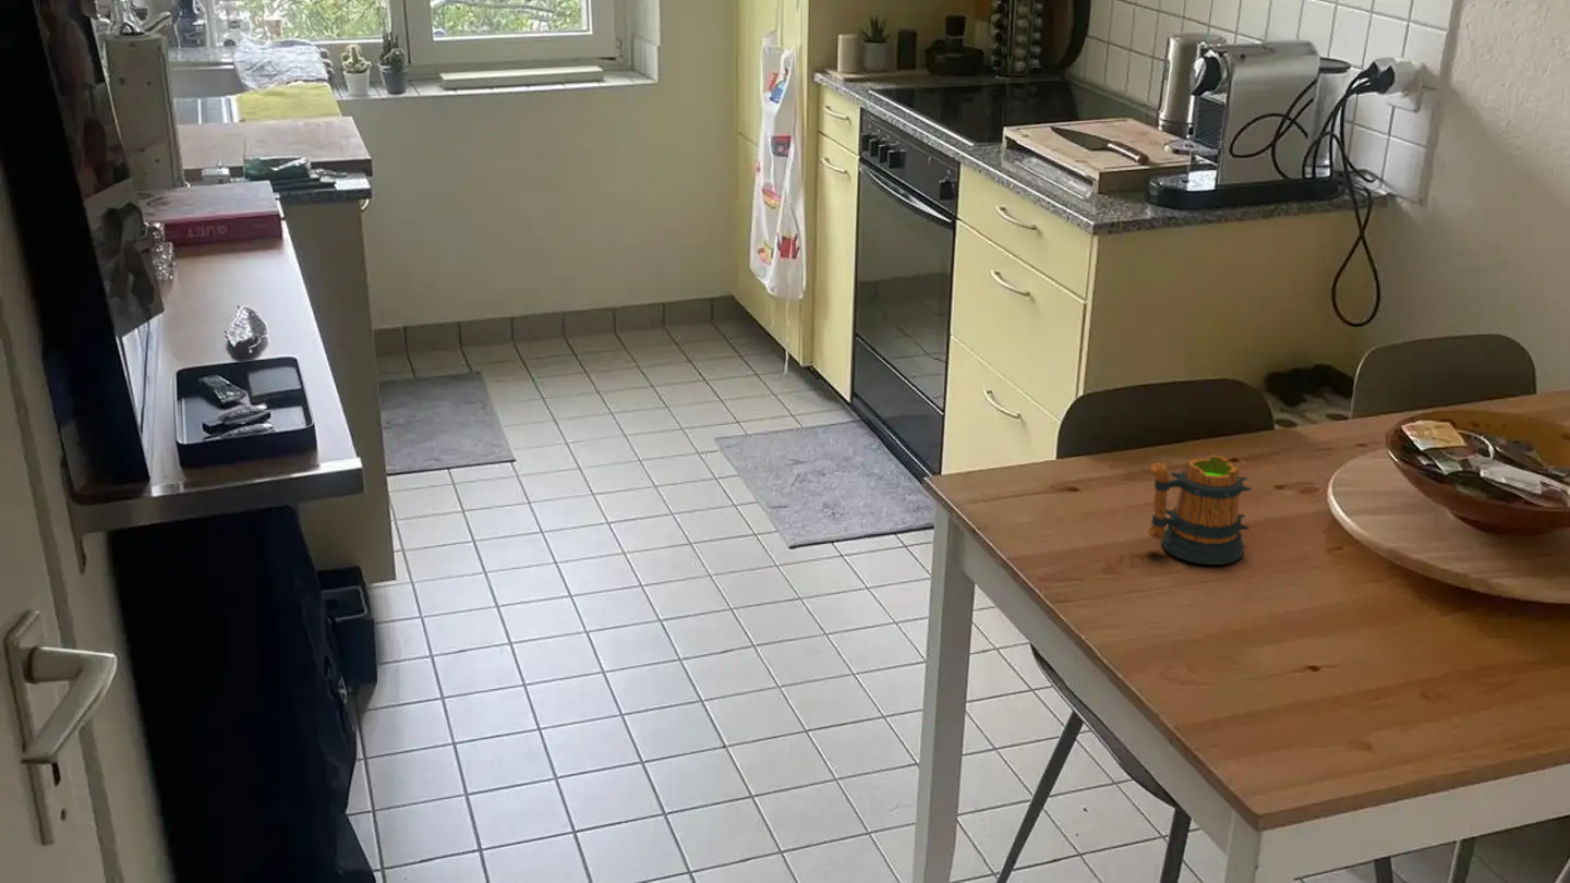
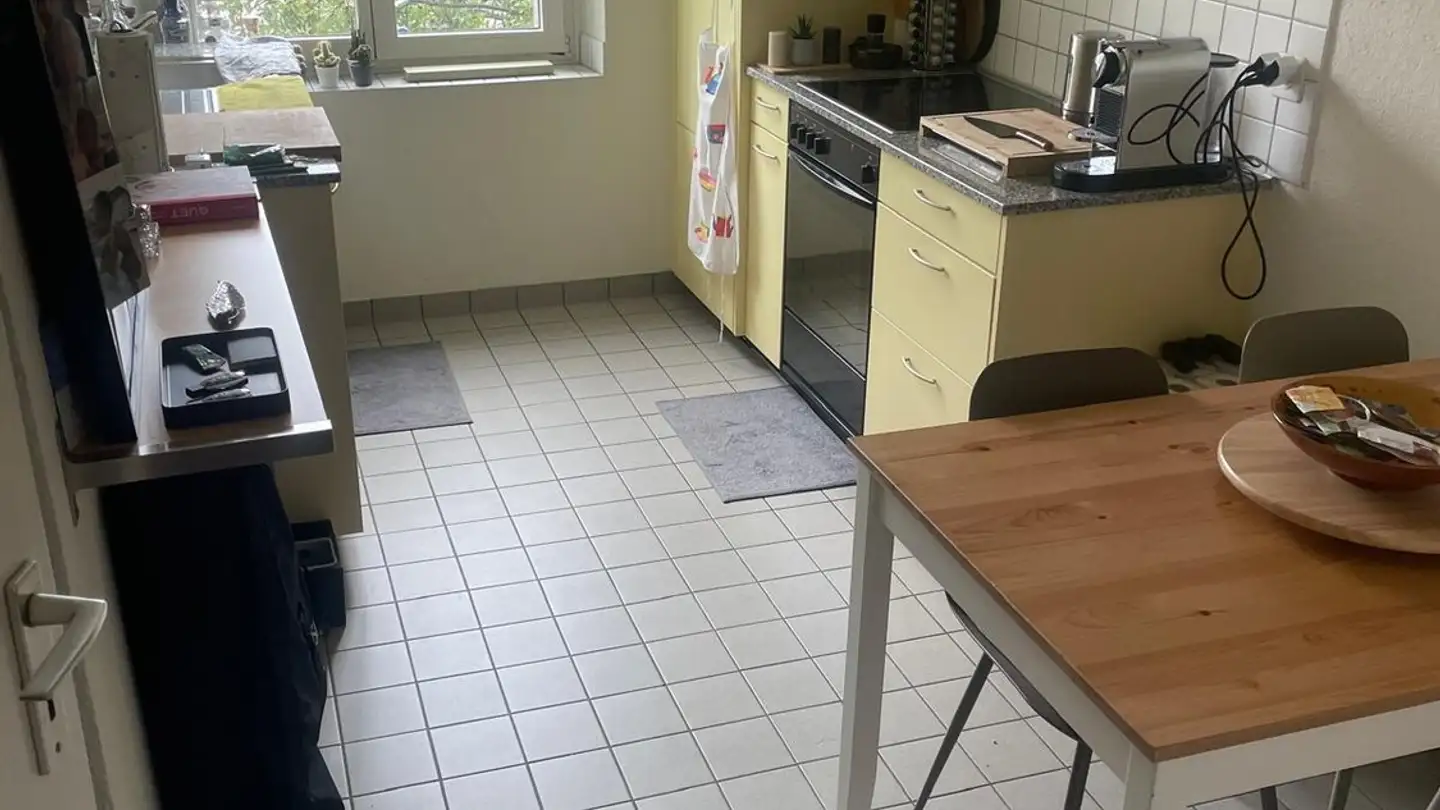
- mug (1196, 504)
